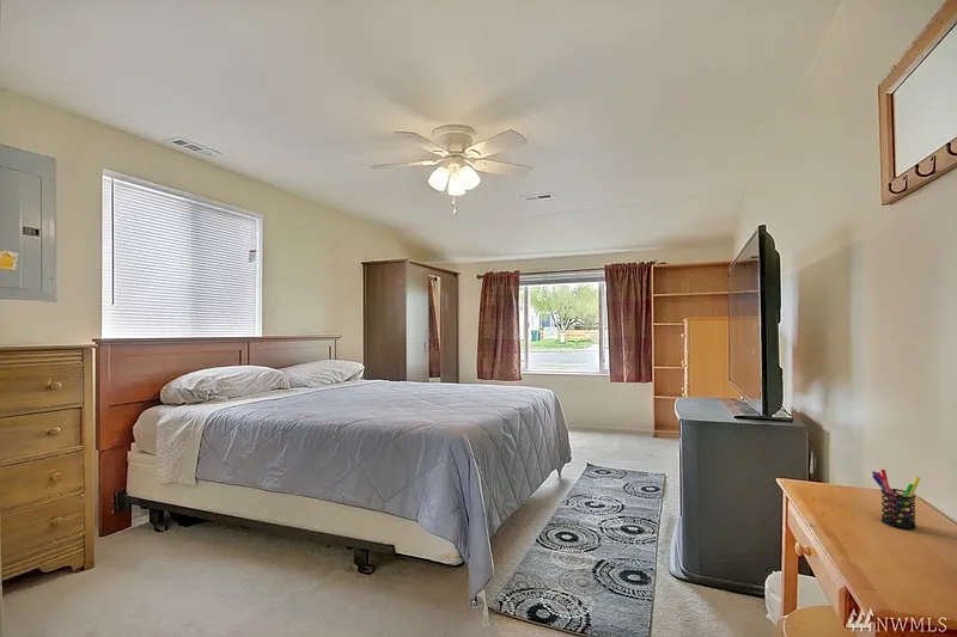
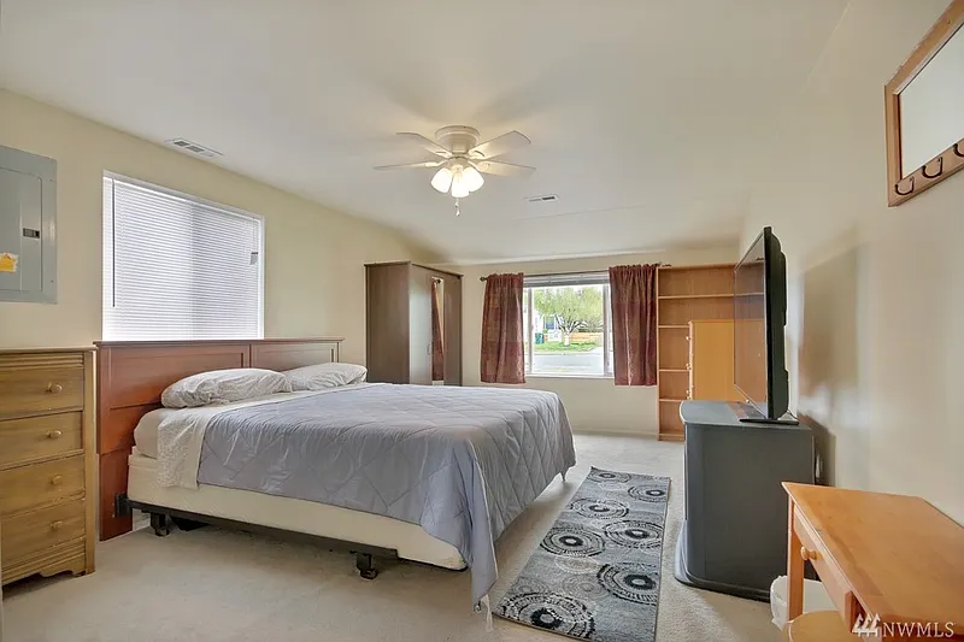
- pen holder (898, 497)
